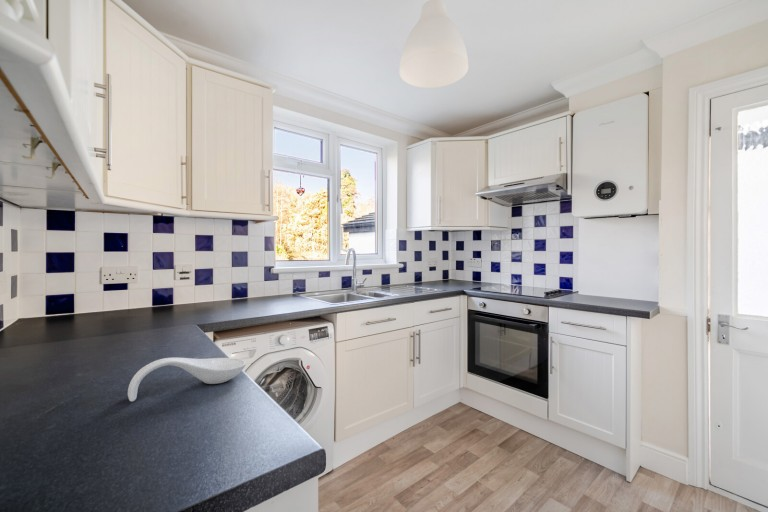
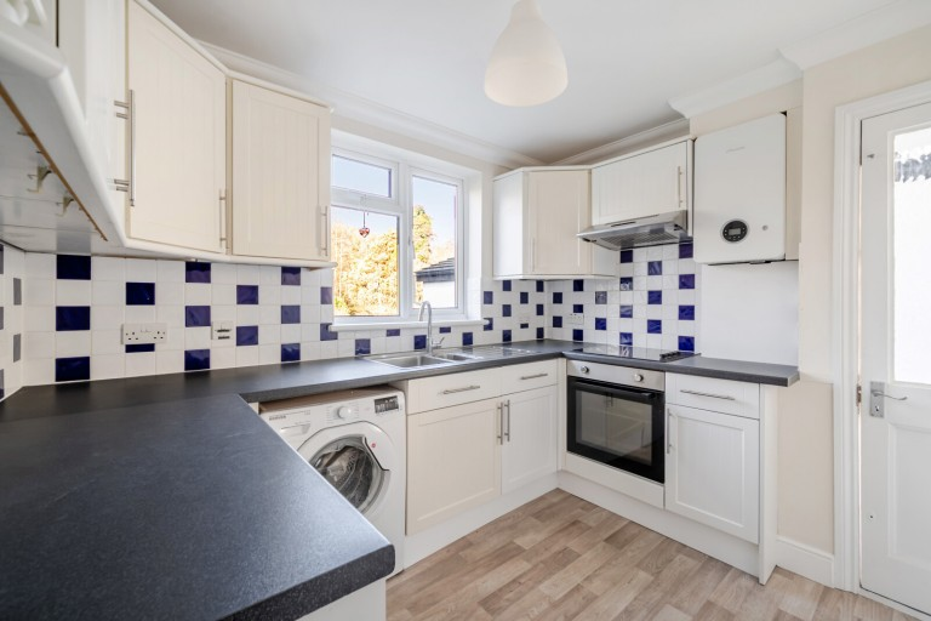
- spoon rest (192, 370)
